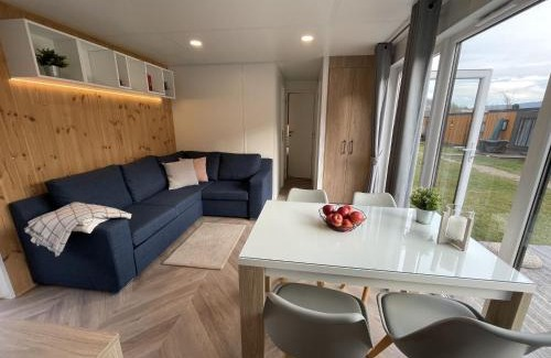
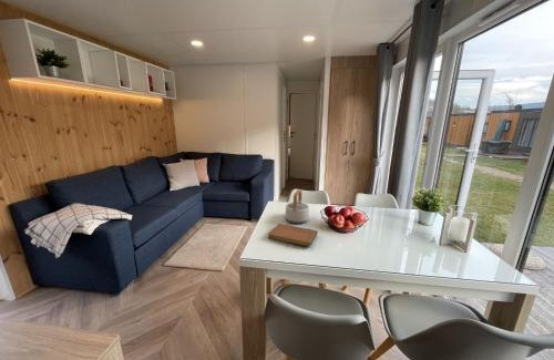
+ notebook (293, 234)
+ teapot (297, 205)
